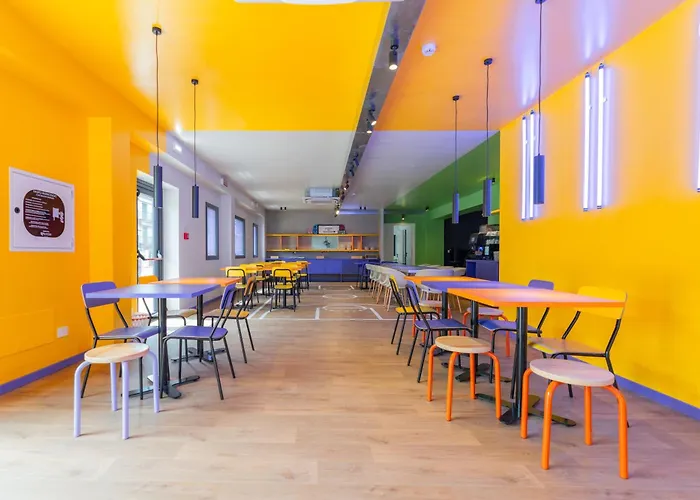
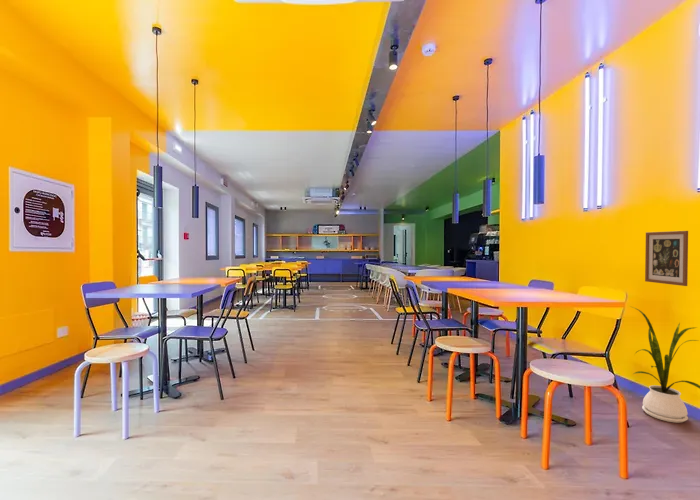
+ wall art (665, 257)
+ house plant (661, 362)
